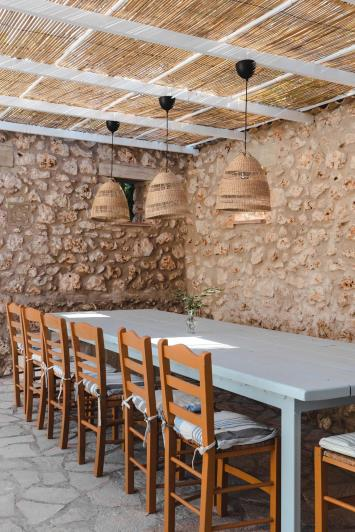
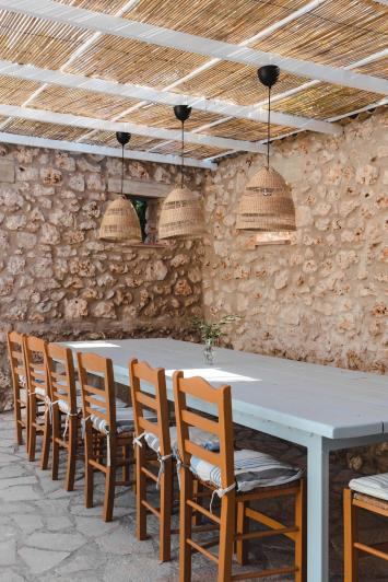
- wall ornament (19, 214)
